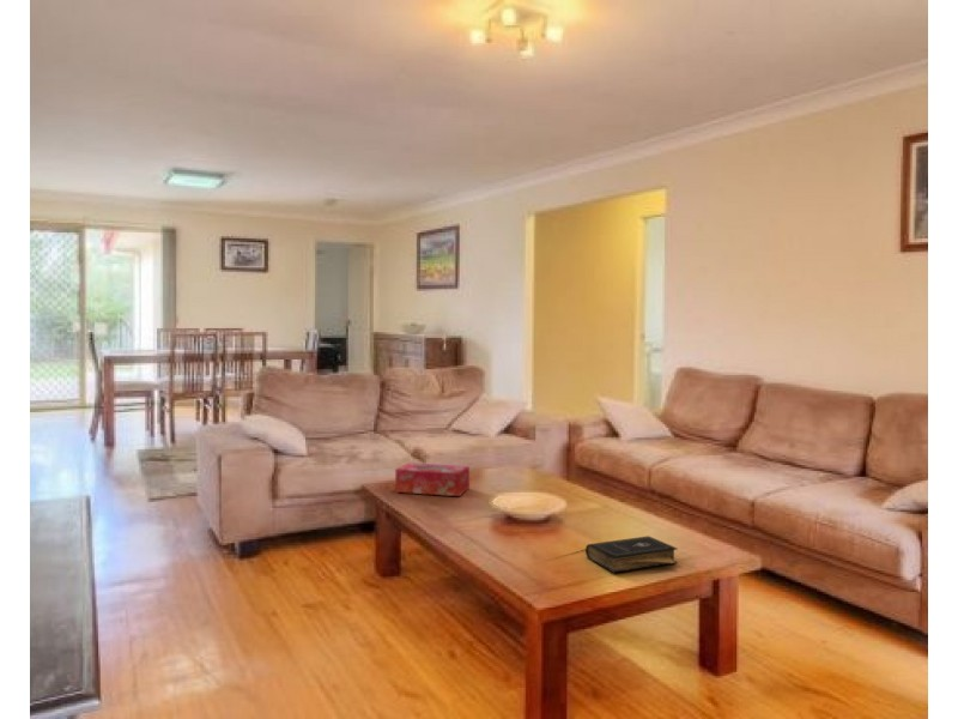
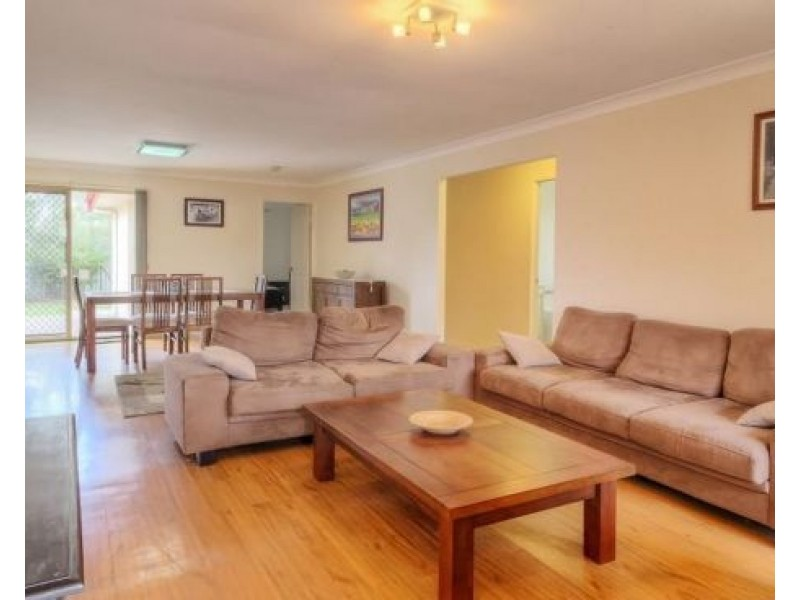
- tissue box (432, 478)
- book (633, 554)
